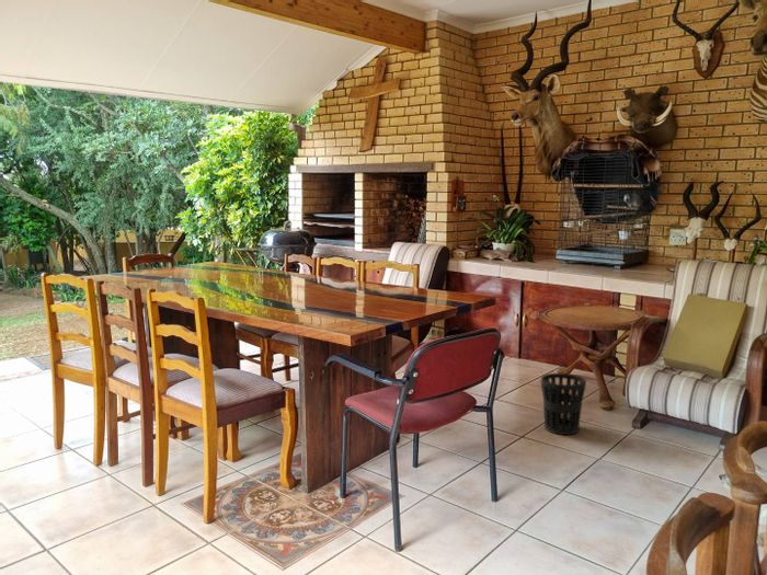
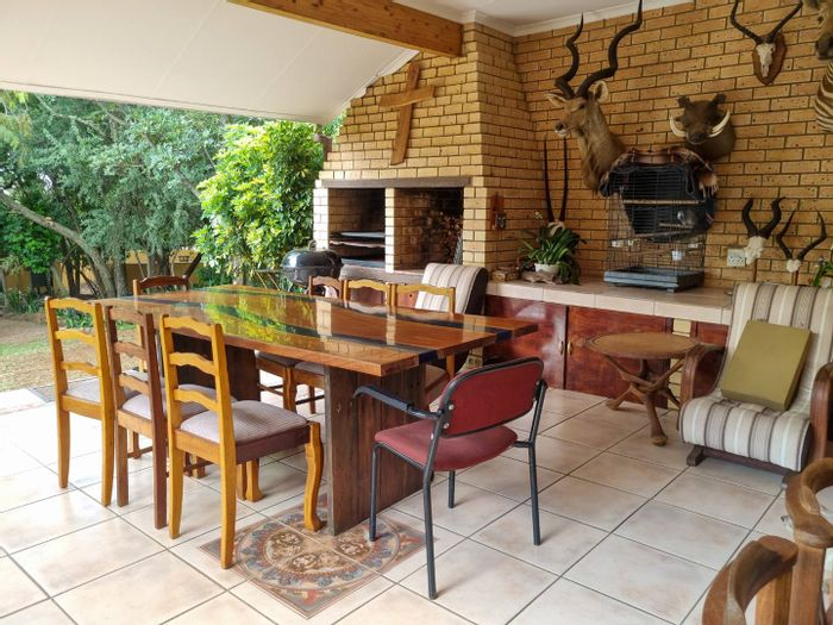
- wastebasket (562, 404)
